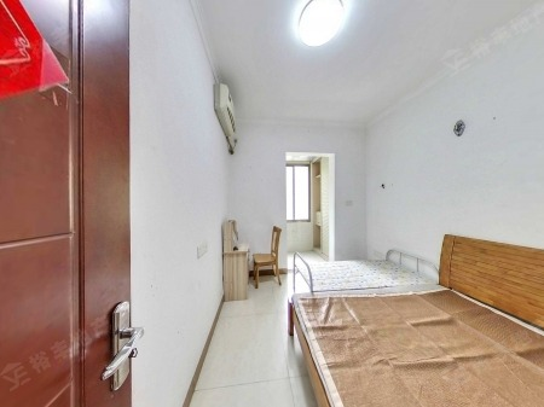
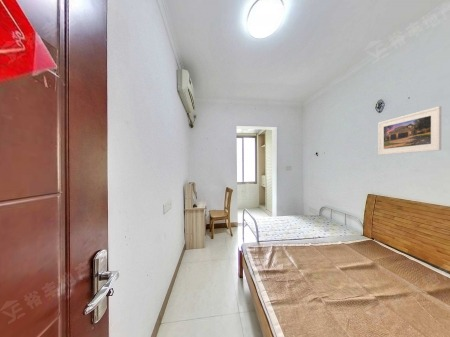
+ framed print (404, 134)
